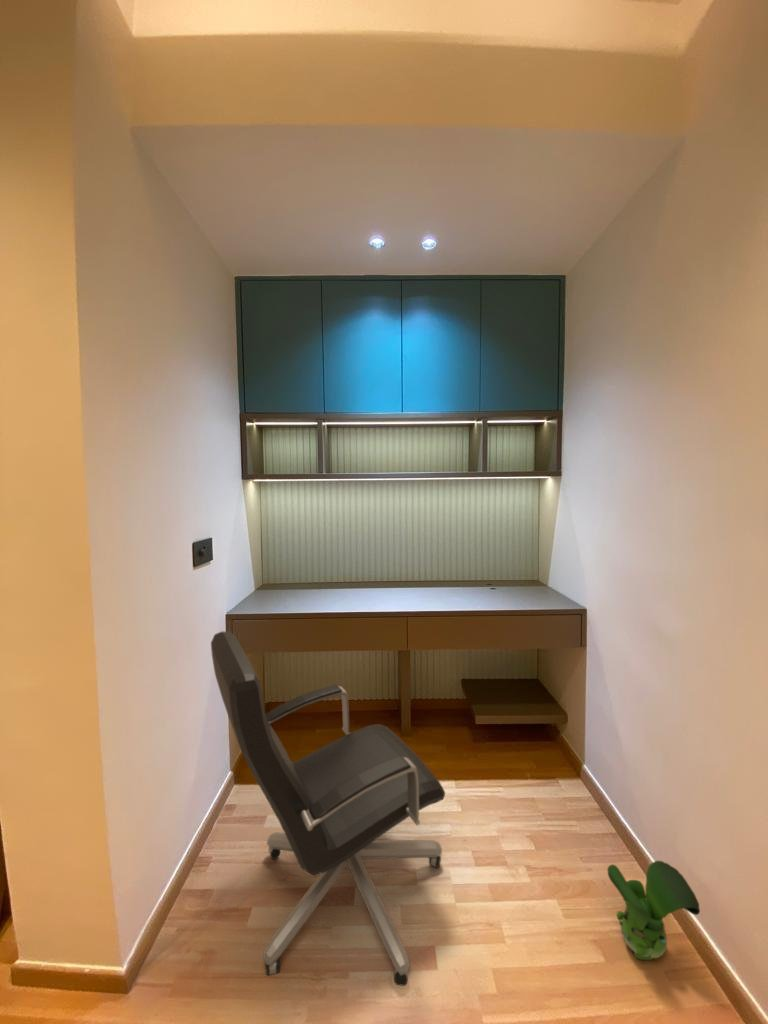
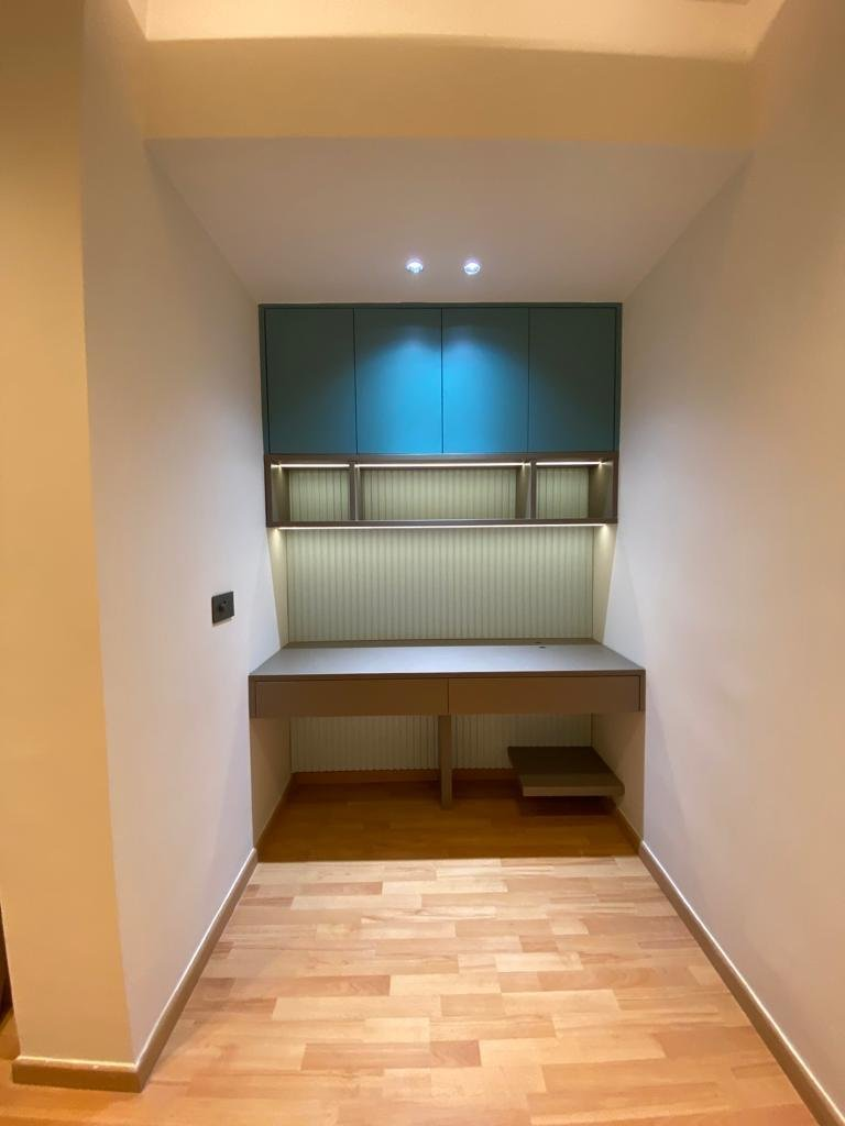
- office chair (342, 768)
- toy figurine (649, 913)
